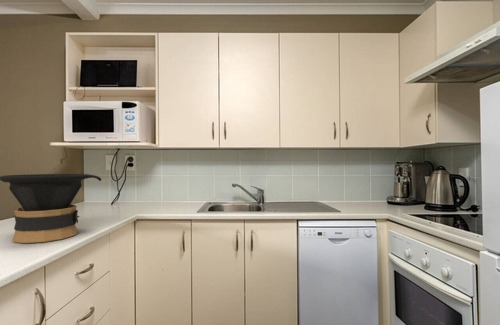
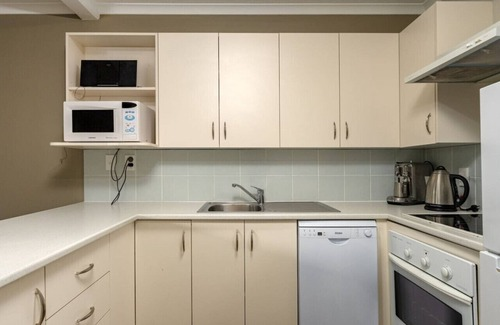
- coffee maker (54, 204)
